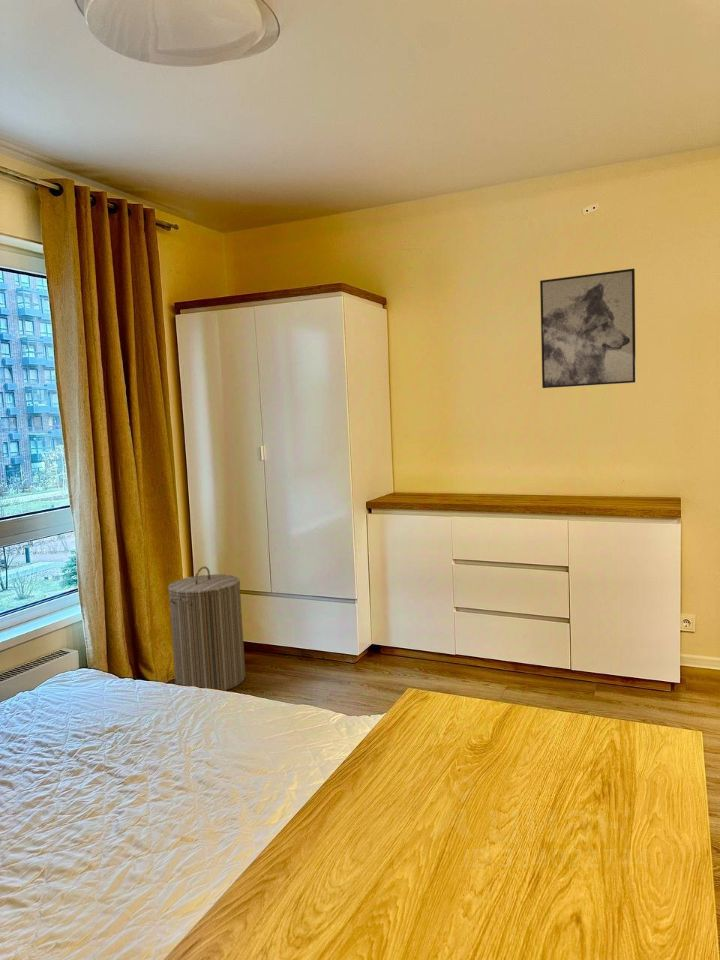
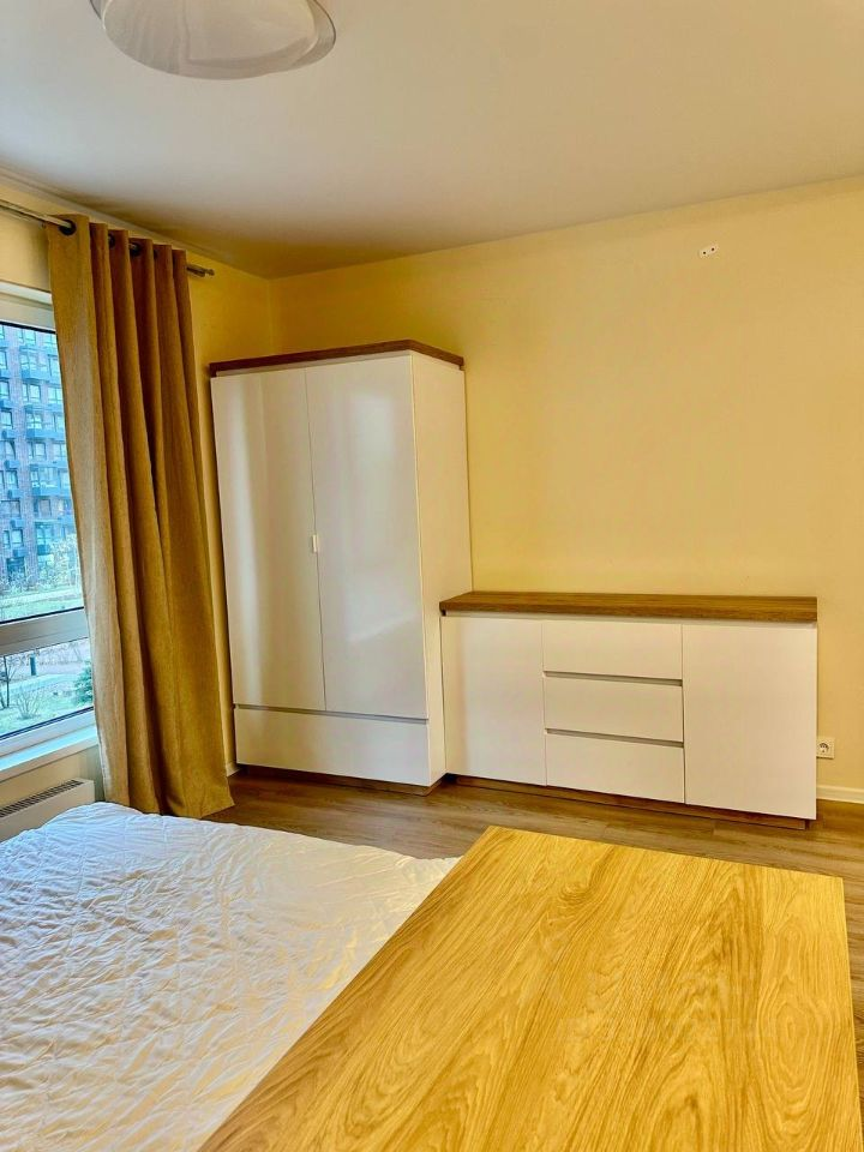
- wall art (587, 330)
- laundry hamper (207, 624)
